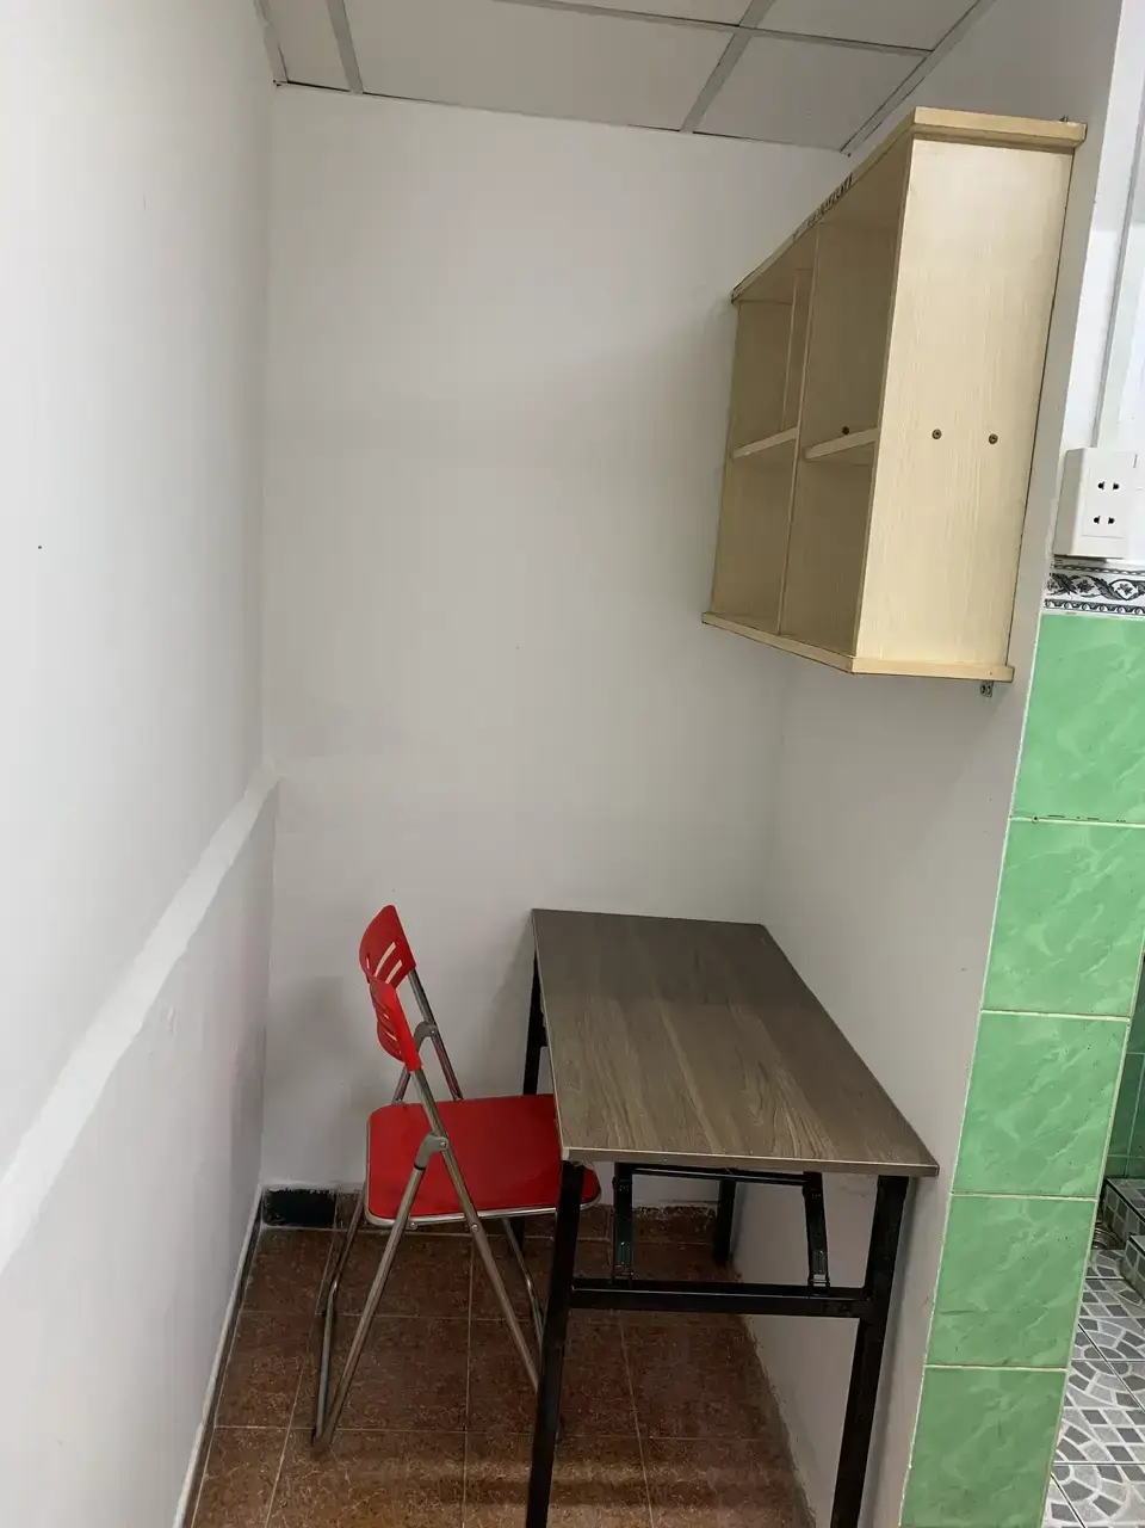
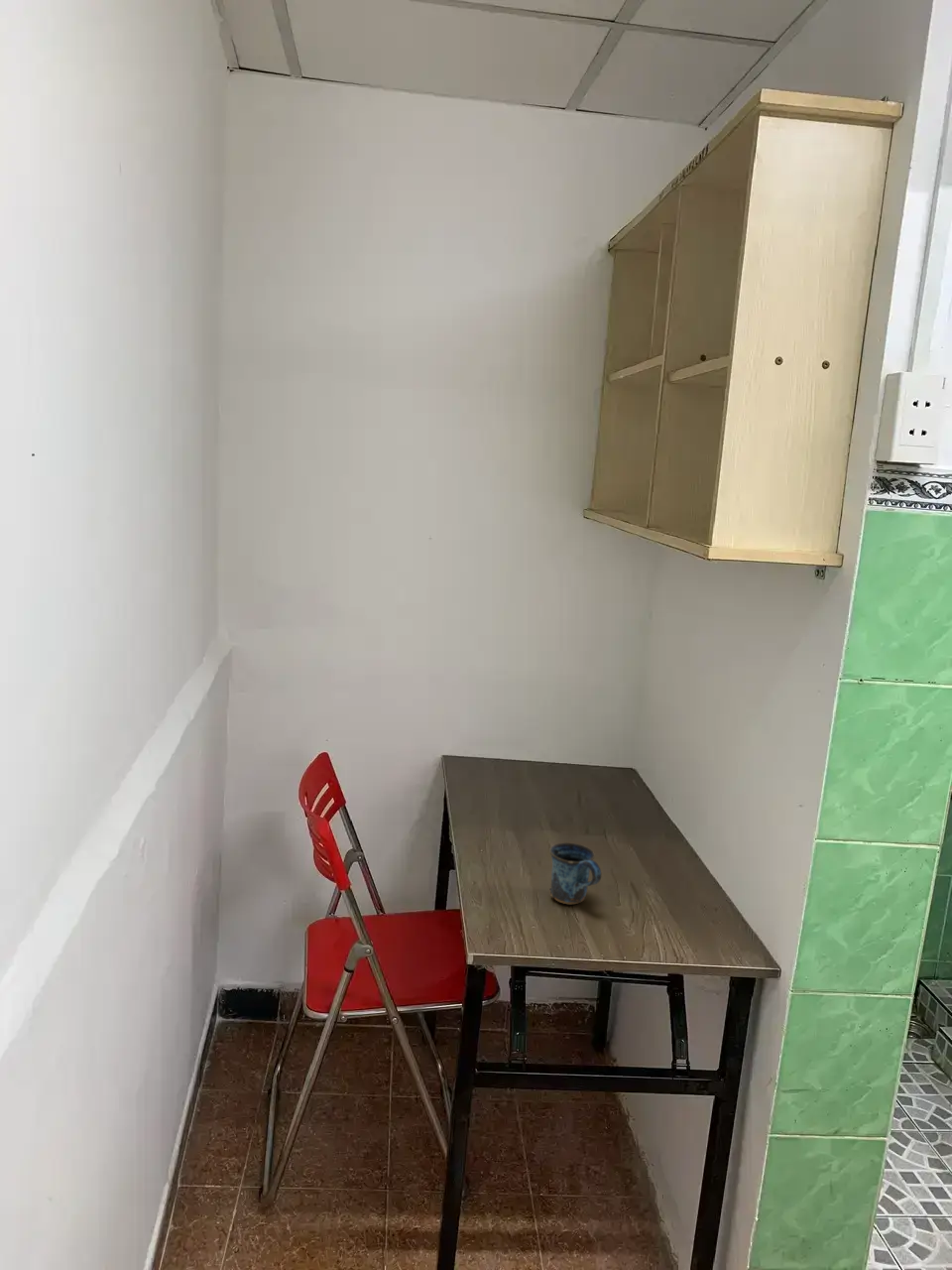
+ mug (572, 877)
